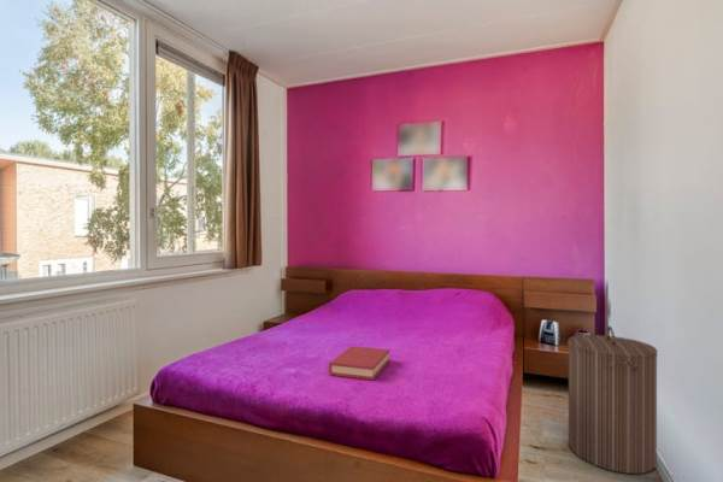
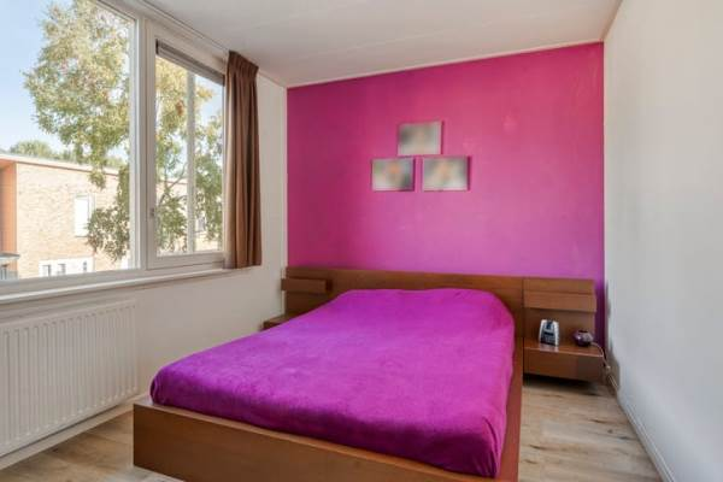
- hardback book (360, 362)
- laundry hamper (610, 389)
